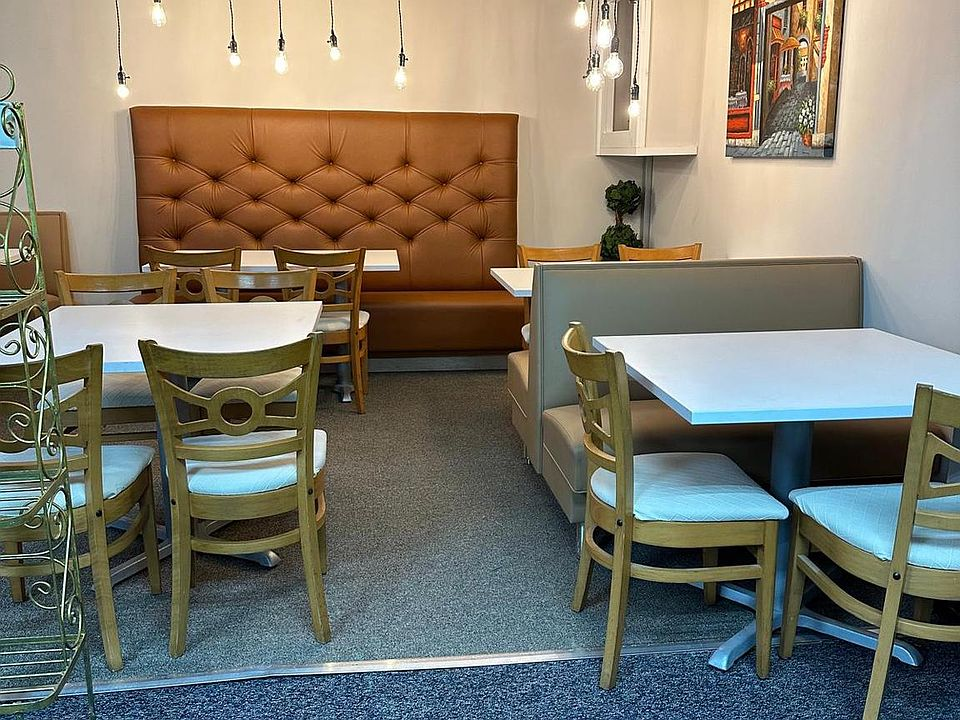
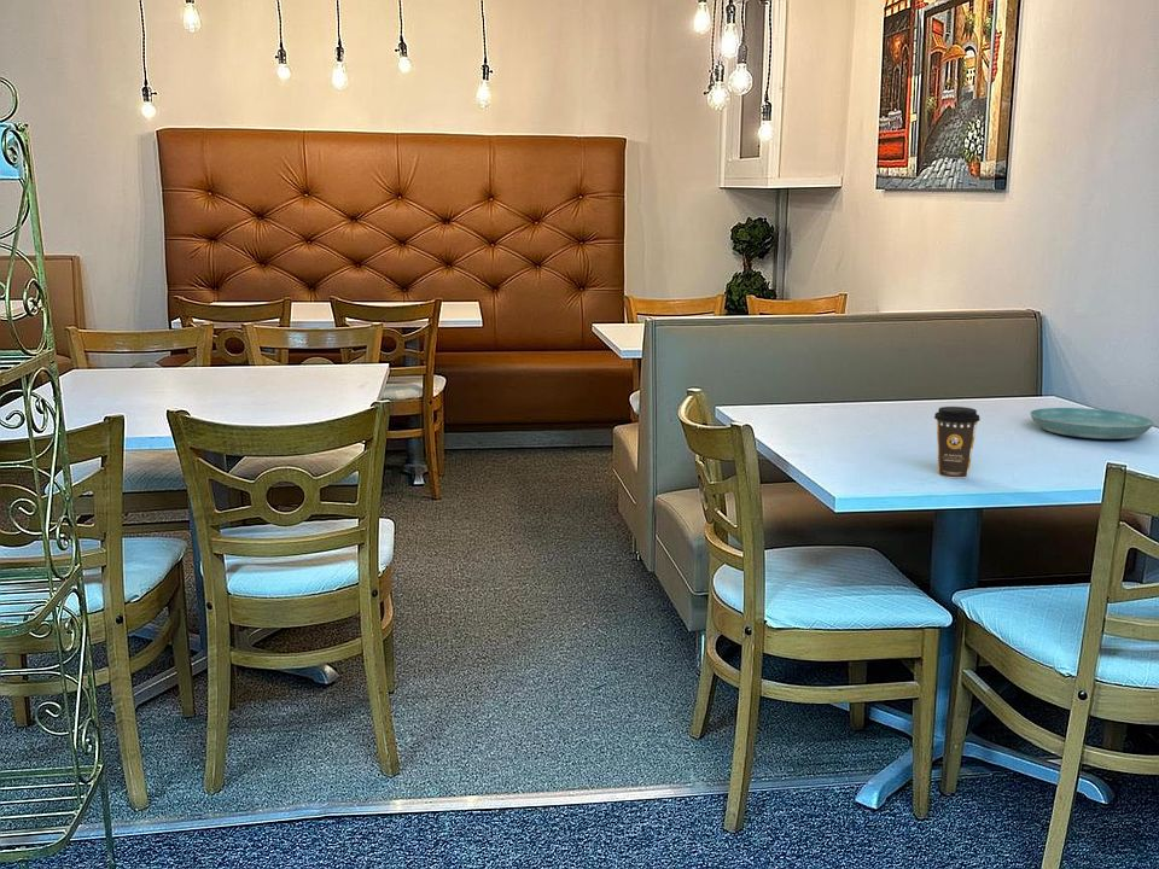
+ saucer (1090, 424)
+ coffee cup (955, 442)
